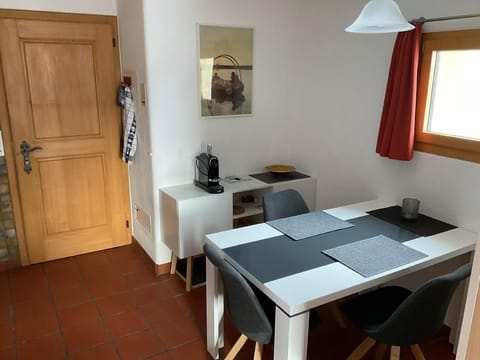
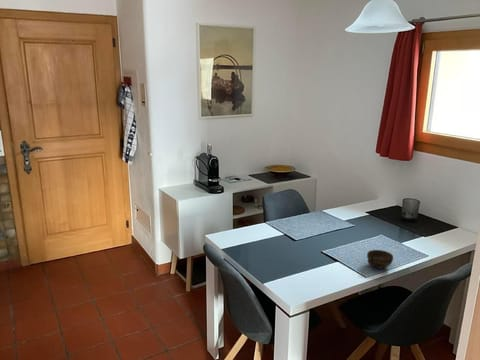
+ cup (377, 261)
